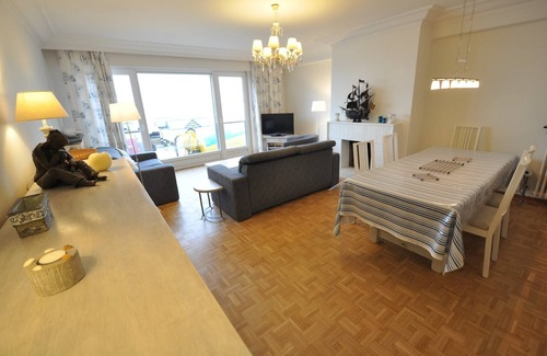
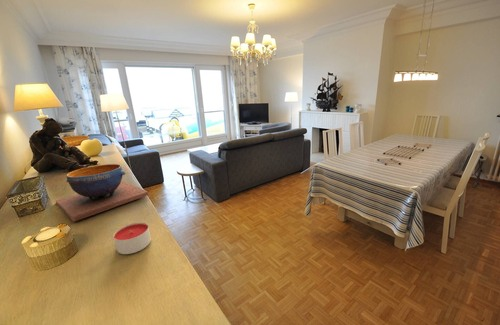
+ decorative bowl (99, 184)
+ candle (132, 237)
